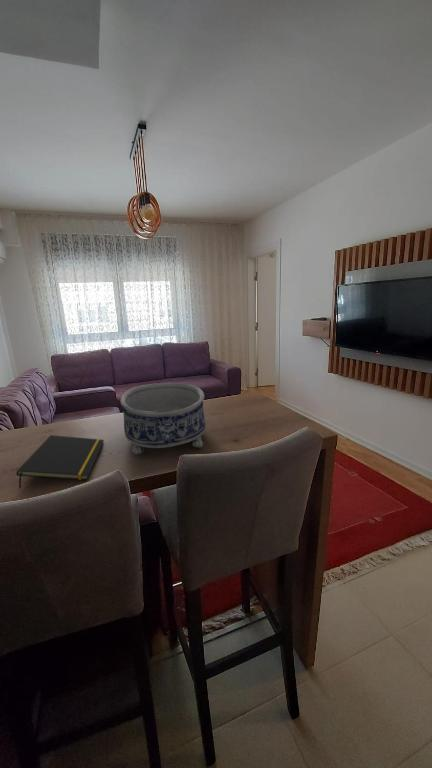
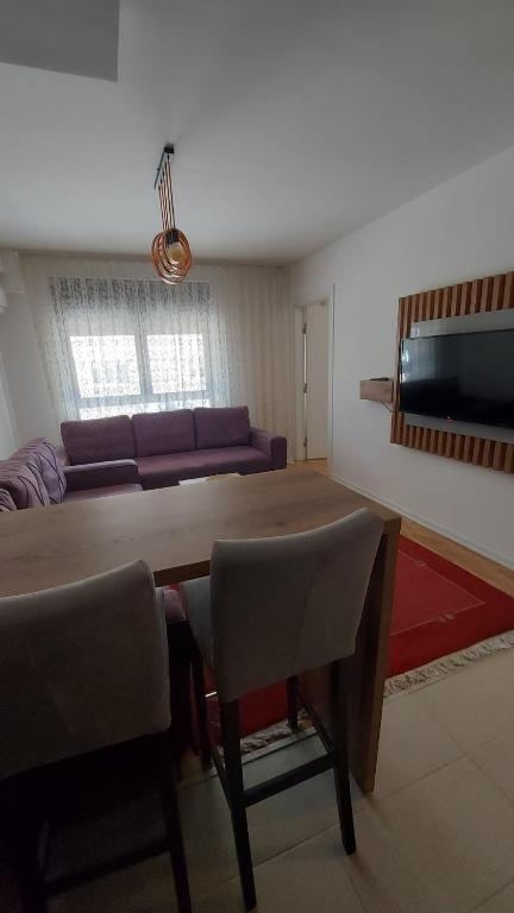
- notepad (66, 455)
- decorative bowl (164, 414)
